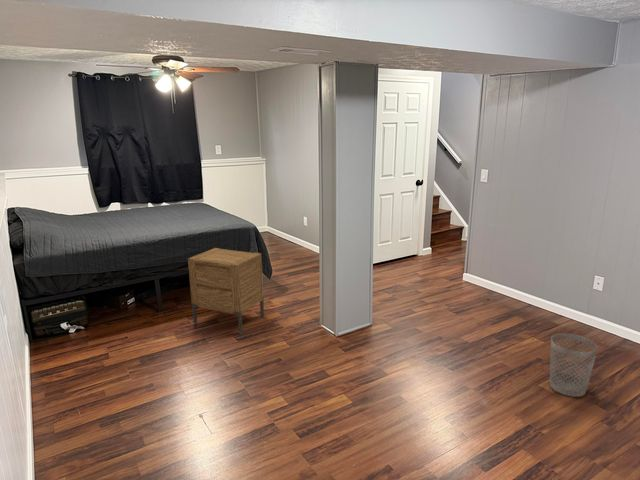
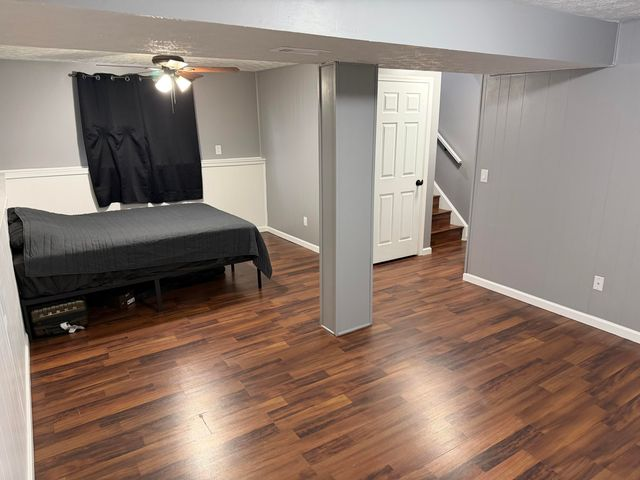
- wastebasket (570, 365)
- nightstand (227, 288)
